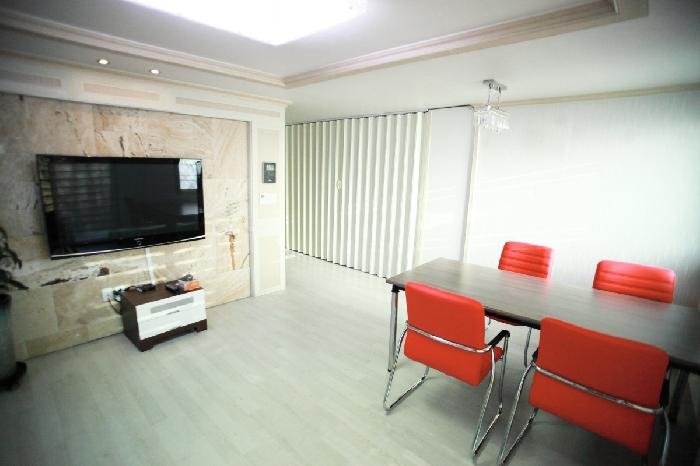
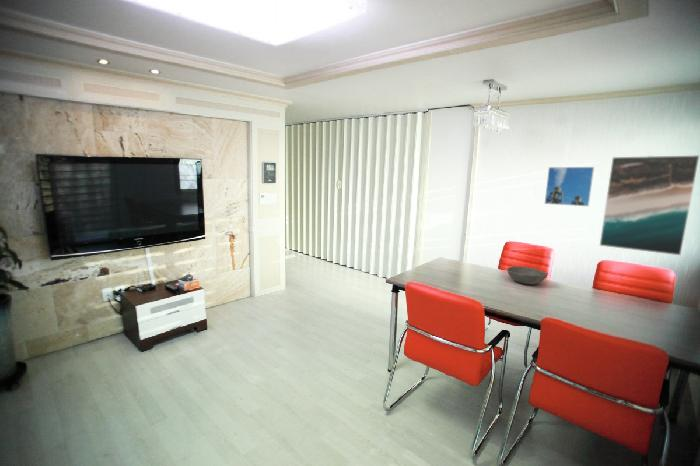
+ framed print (568, 186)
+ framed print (645, 204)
+ bowl (526, 276)
